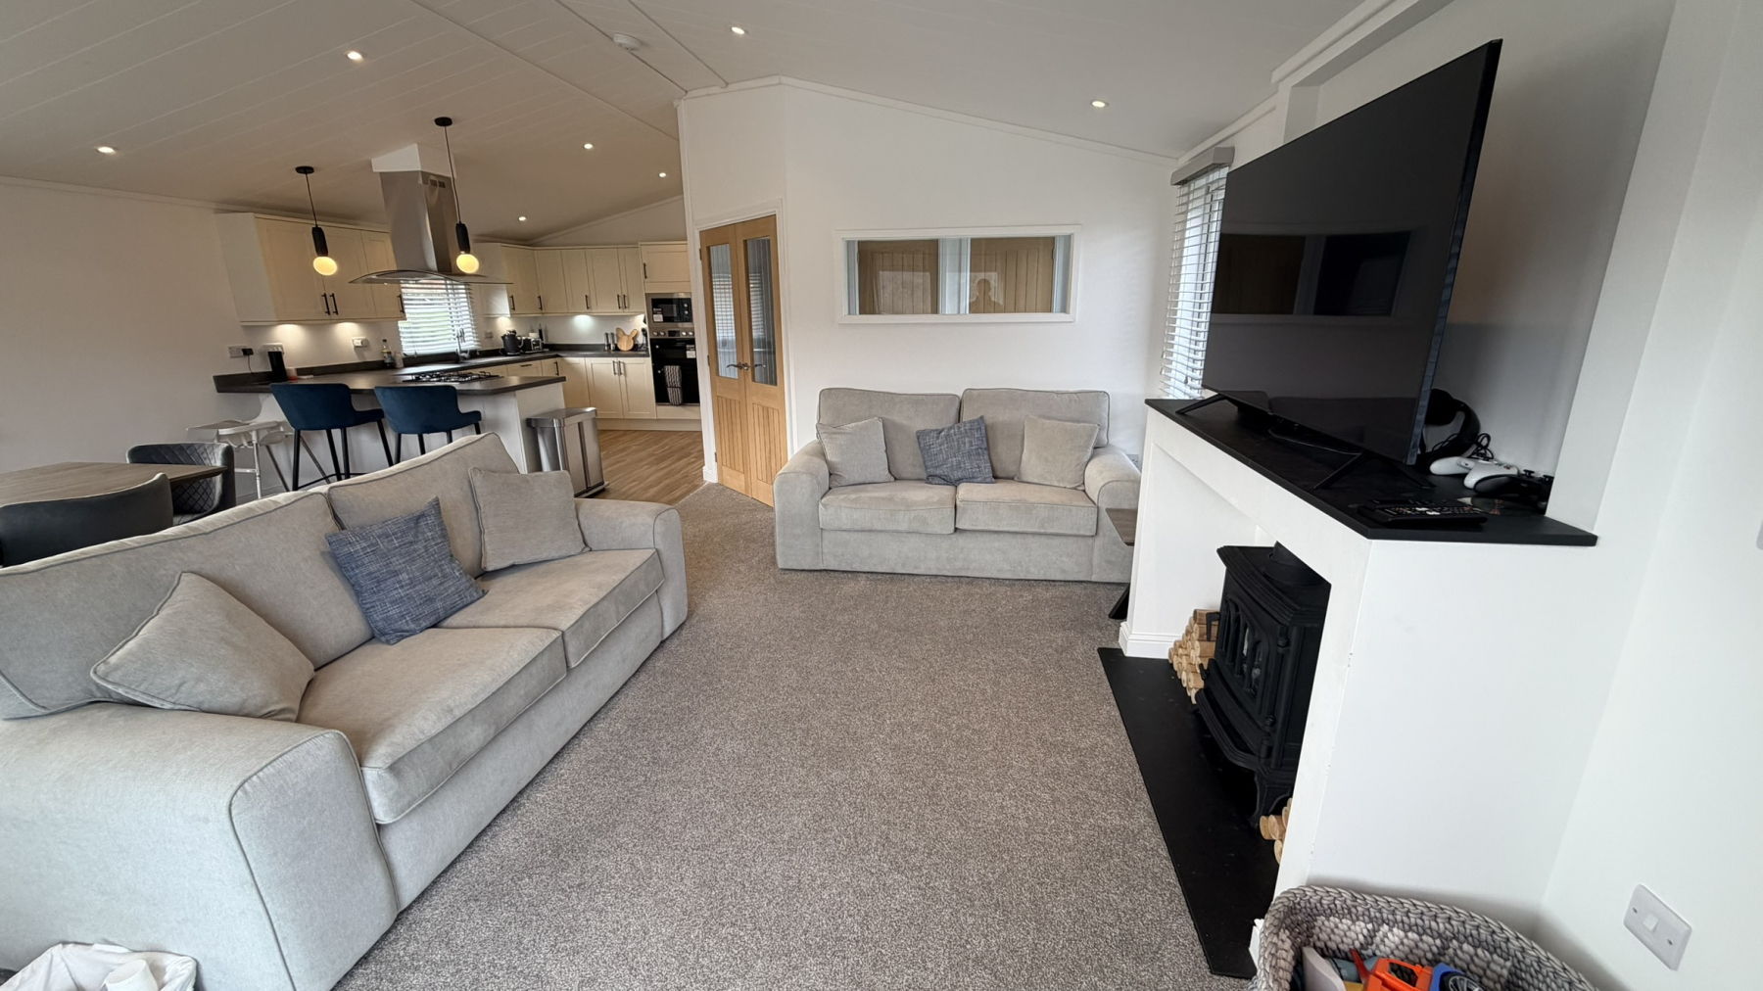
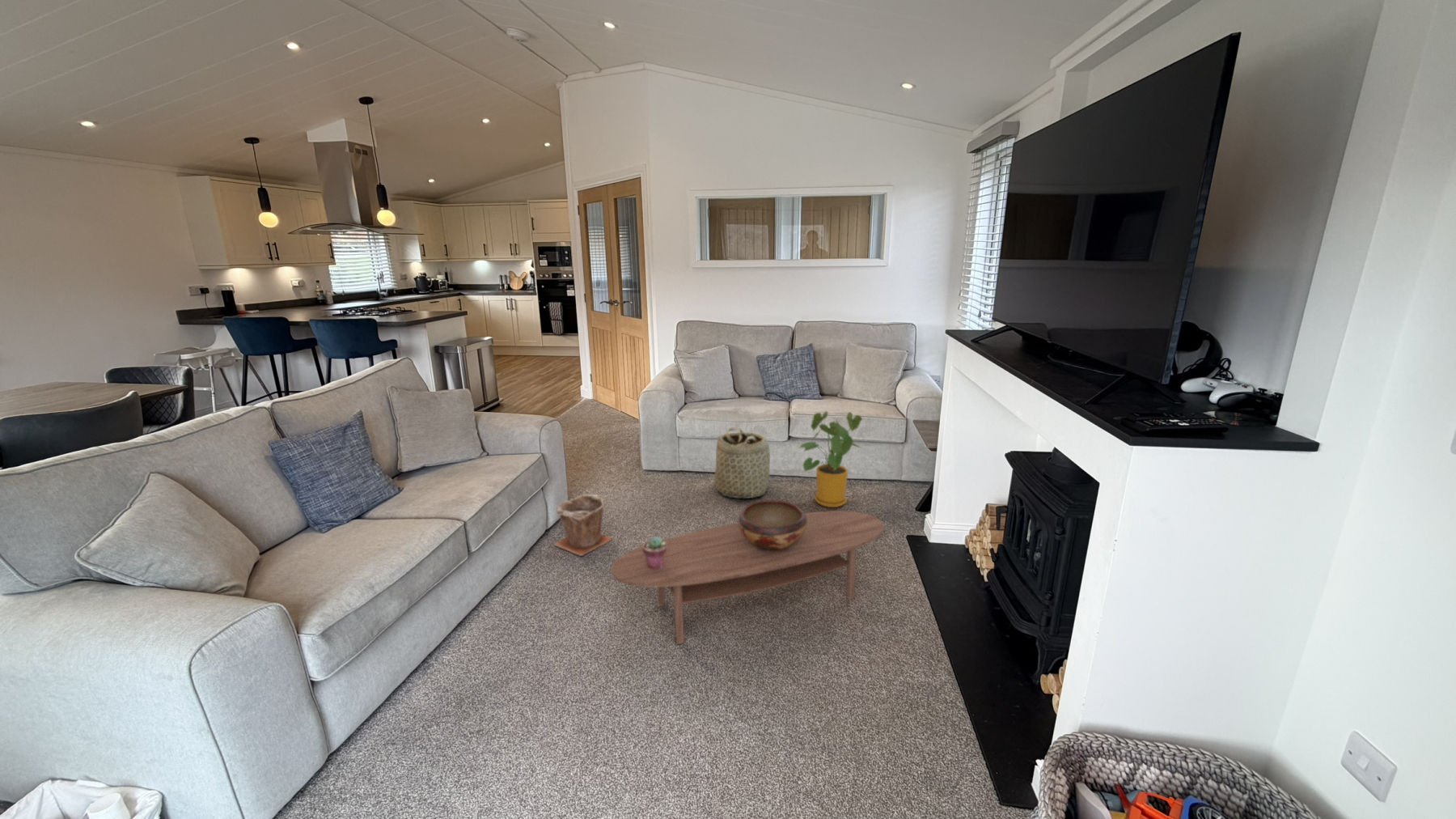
+ house plant (829, 460)
+ coffee table (757, 572)
+ plant pot (582, 522)
+ potted succulent (654, 550)
+ decorative bowl (772, 526)
+ basket (742, 460)
